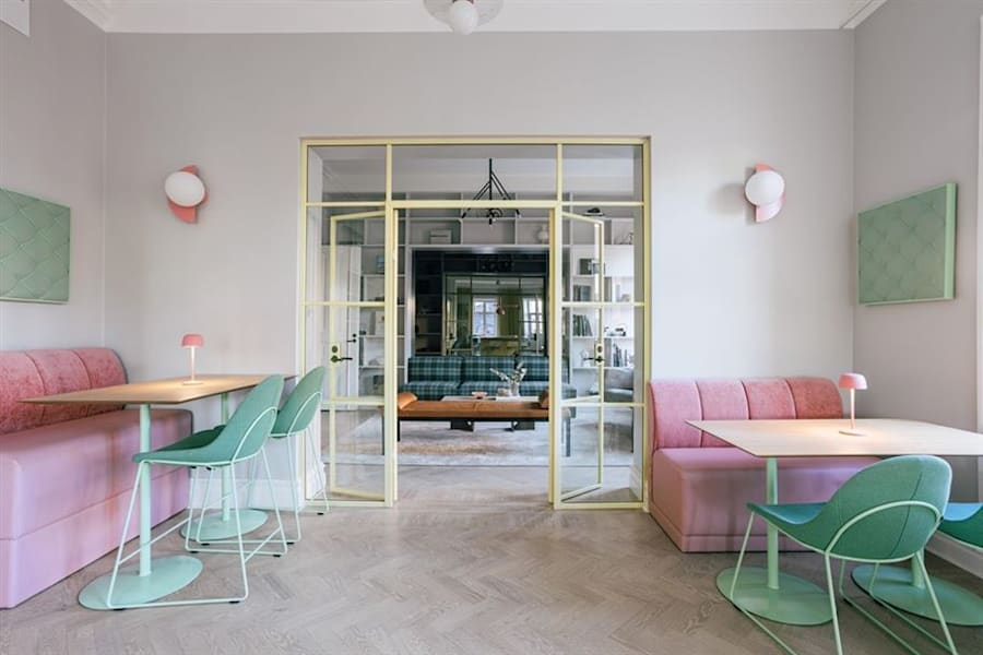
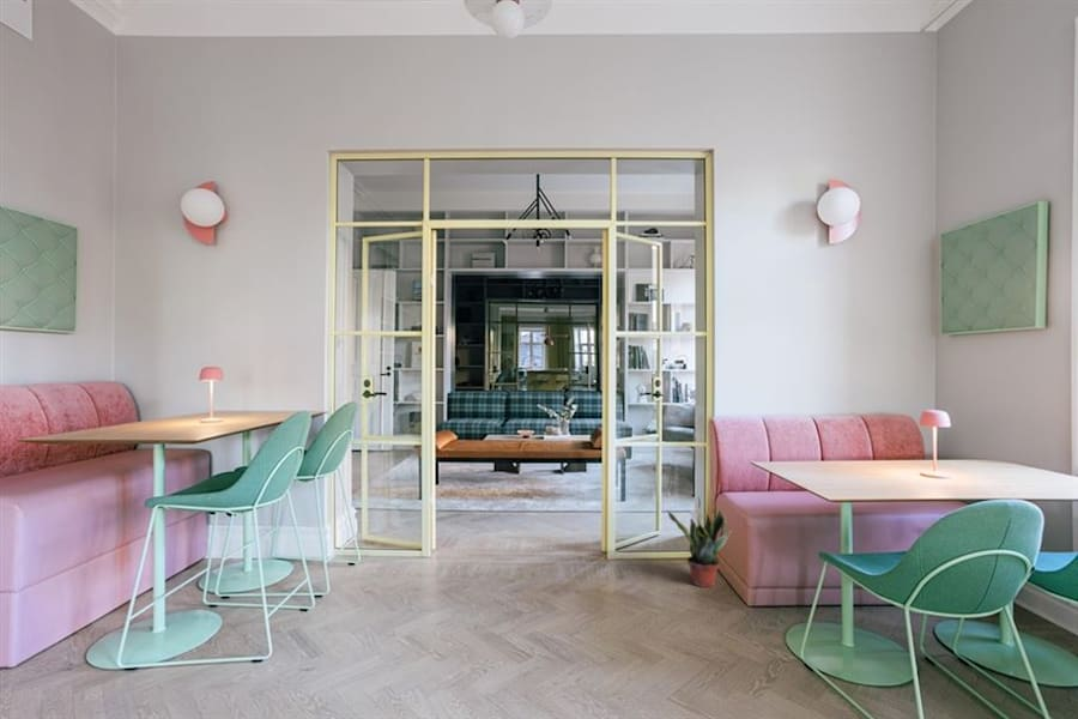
+ potted plant (698, 542)
